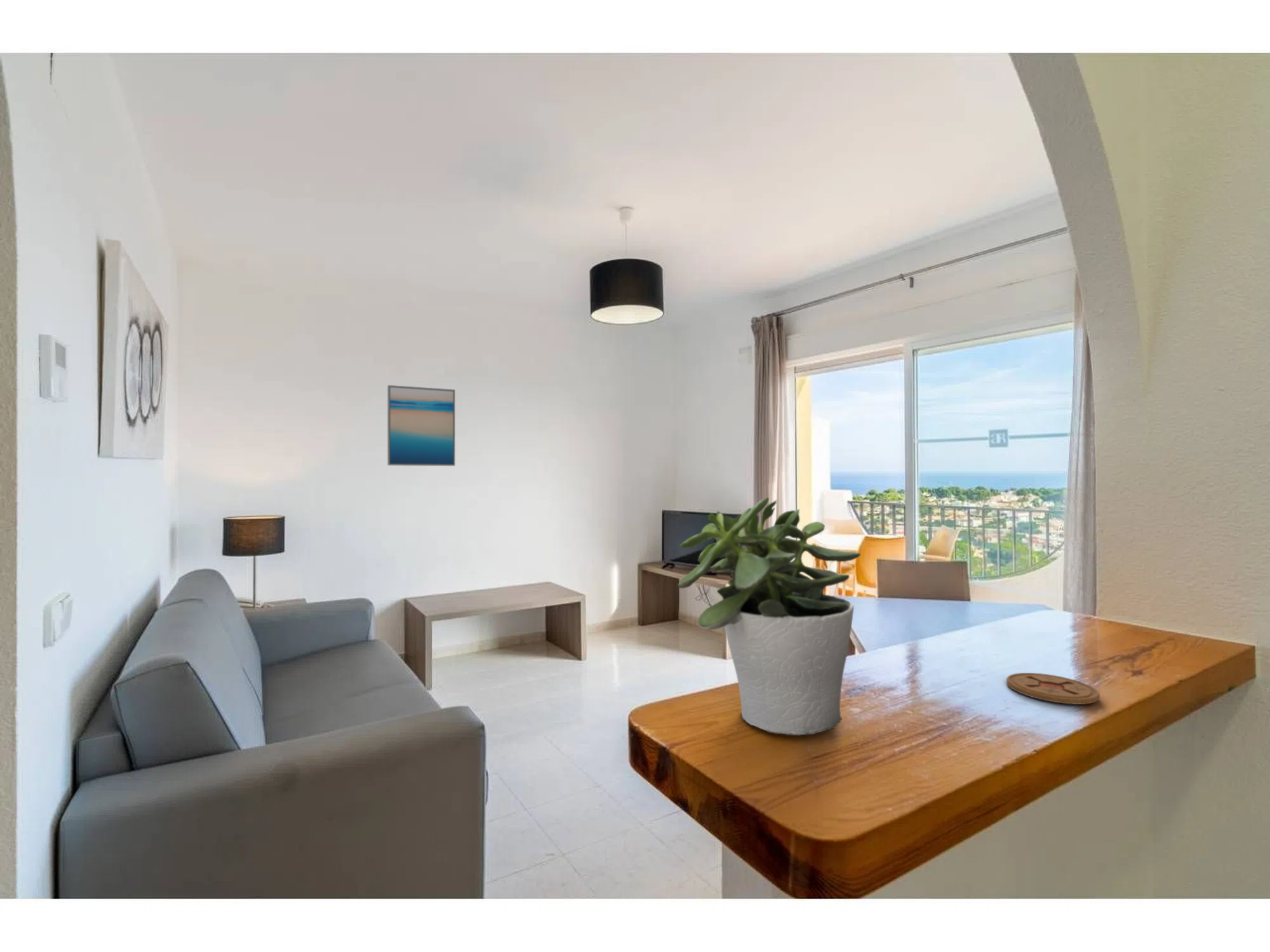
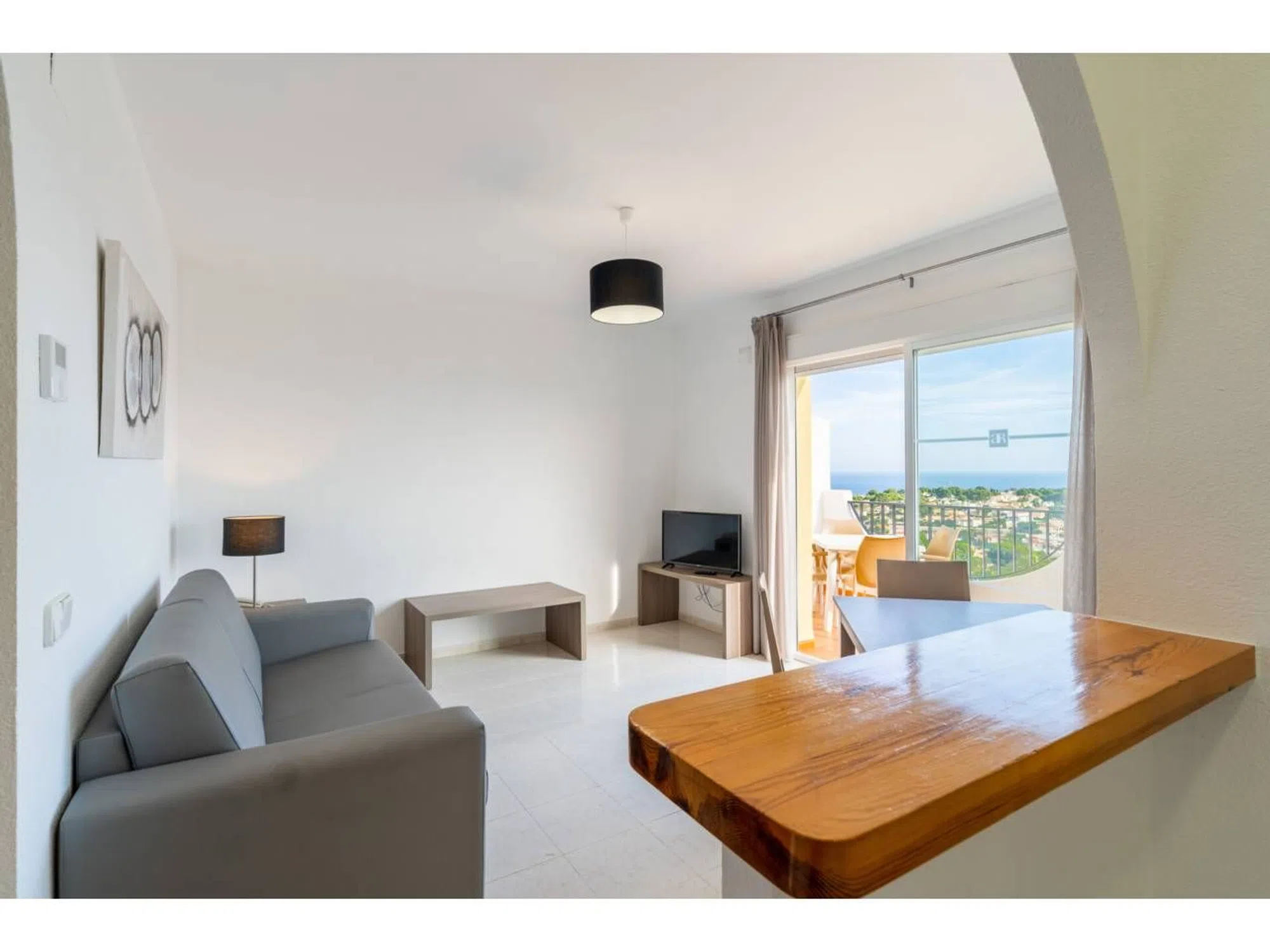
- coaster (1051, 687)
- potted plant (756, 602)
- wall art (422, 426)
